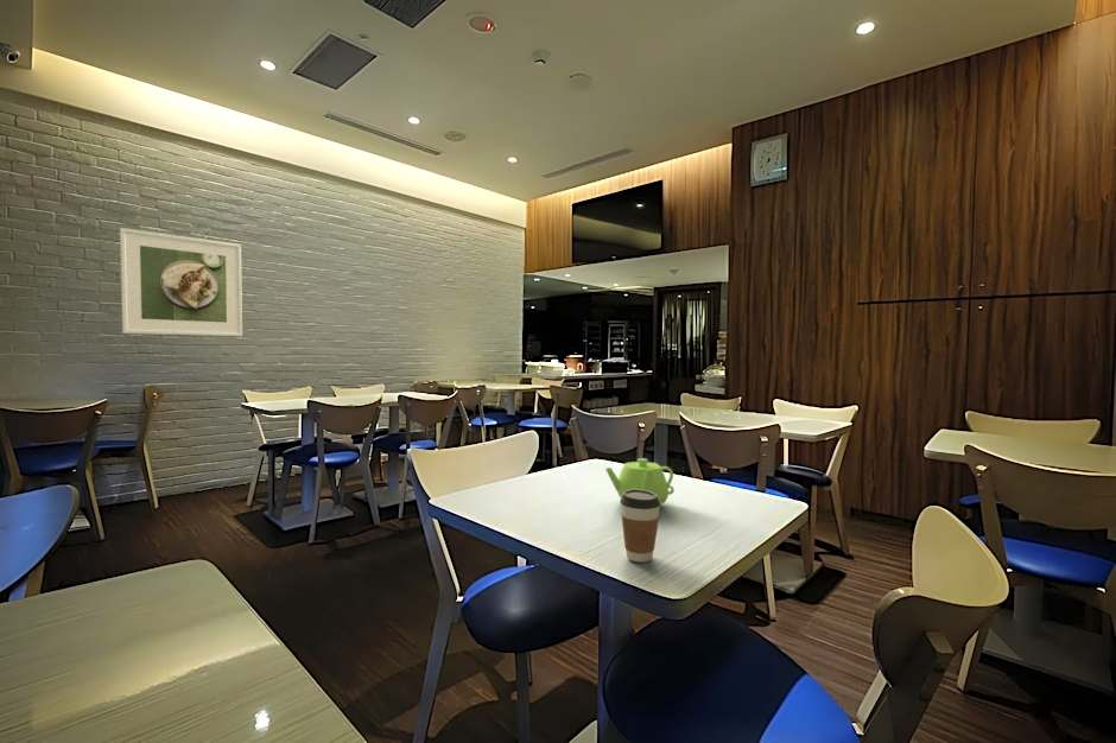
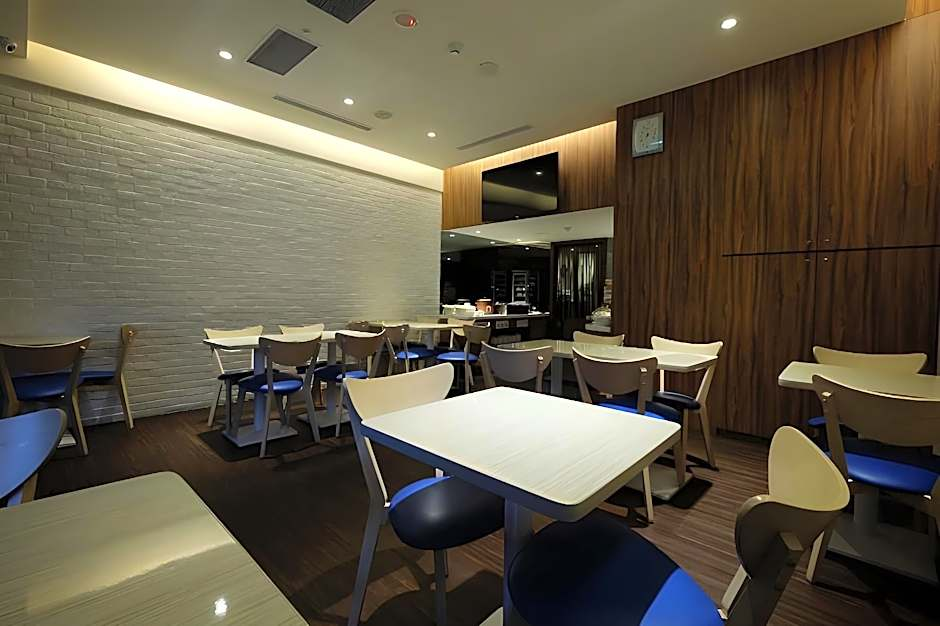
- coffee cup (639, 525)
- teapot (639, 481)
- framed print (185, 285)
